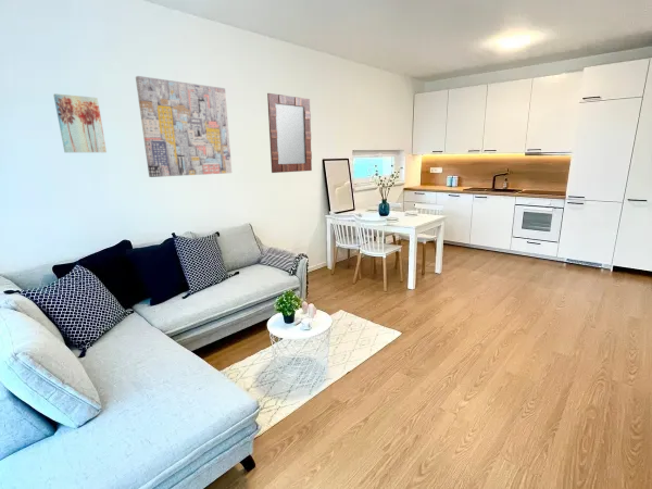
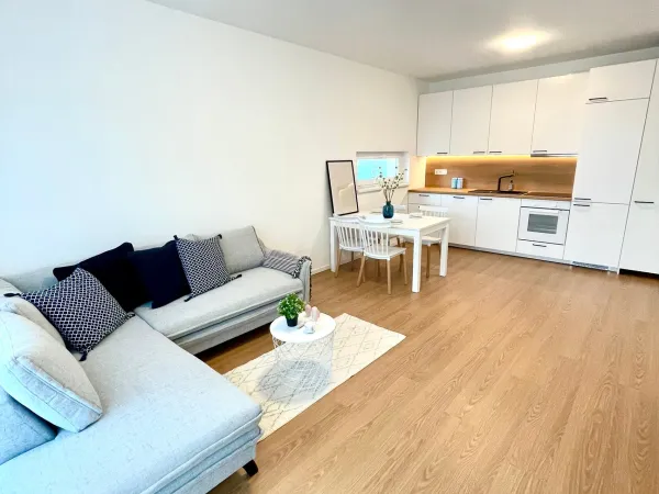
- wall art (189, 129)
- wall art (80, 124)
- home mirror (291, 135)
